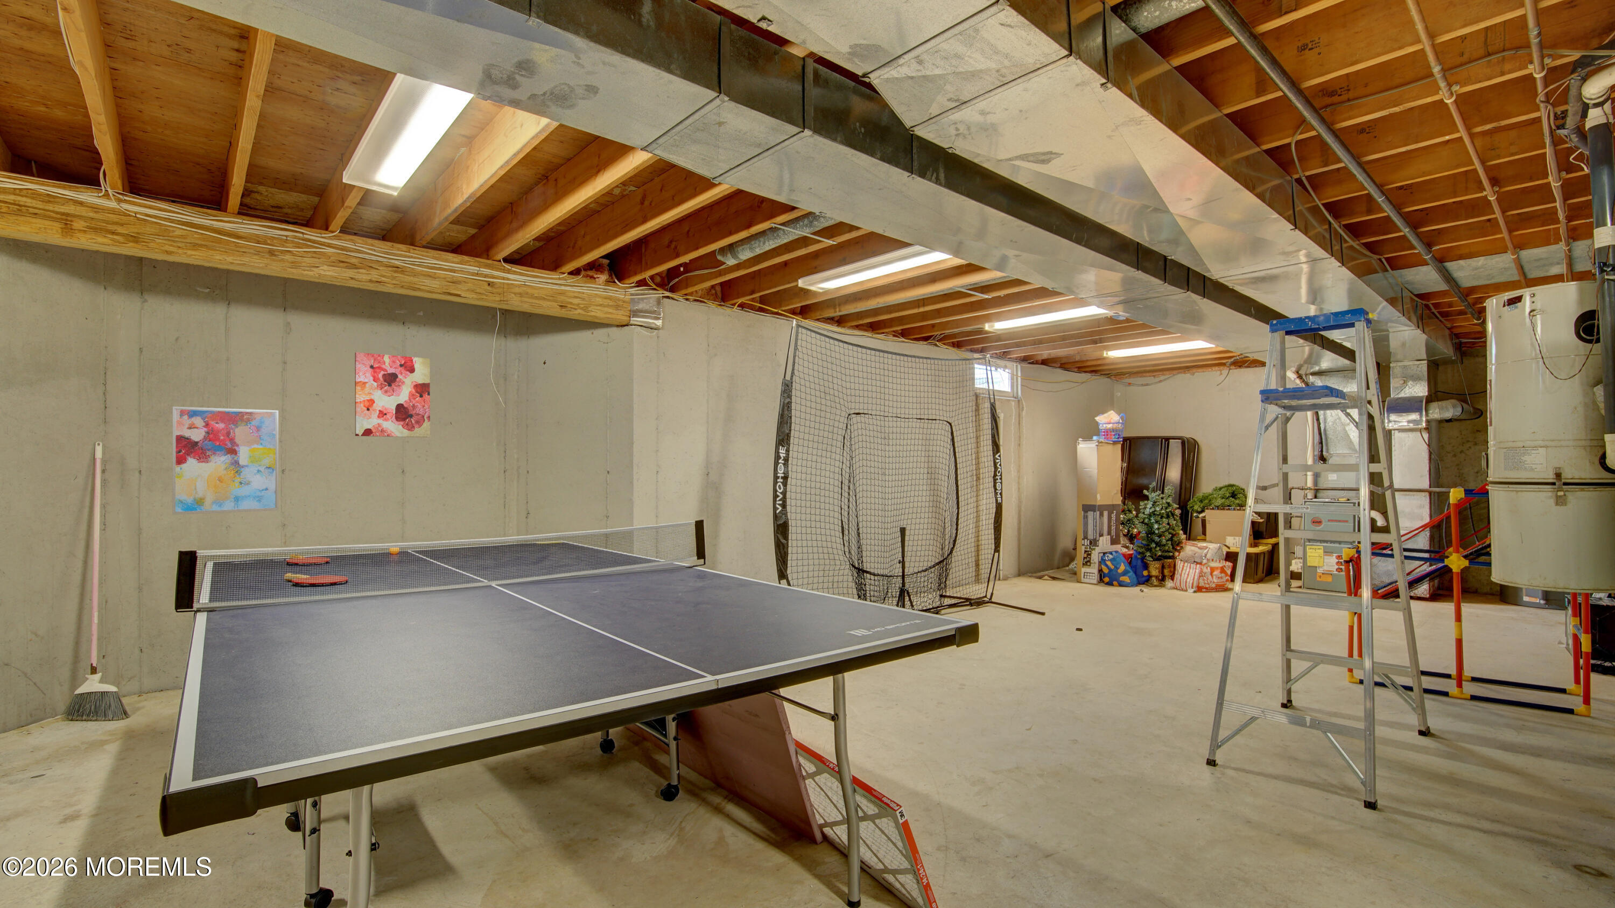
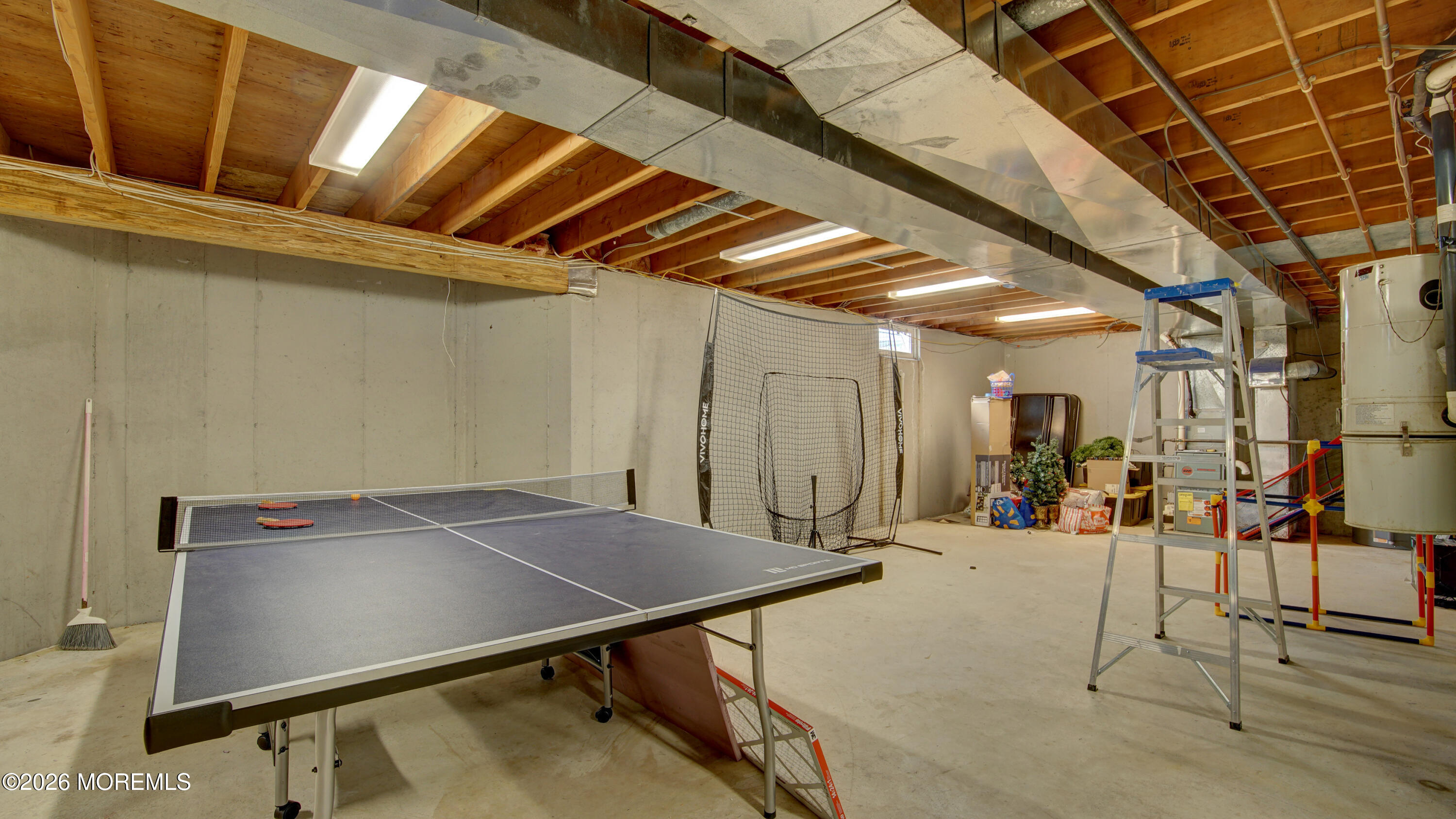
- wall art (394, 396)
- wall art (227, 460)
